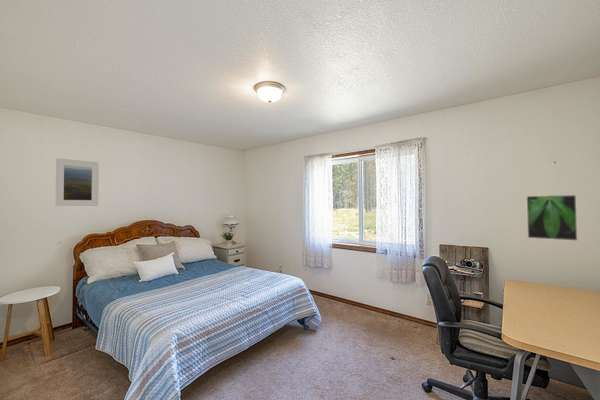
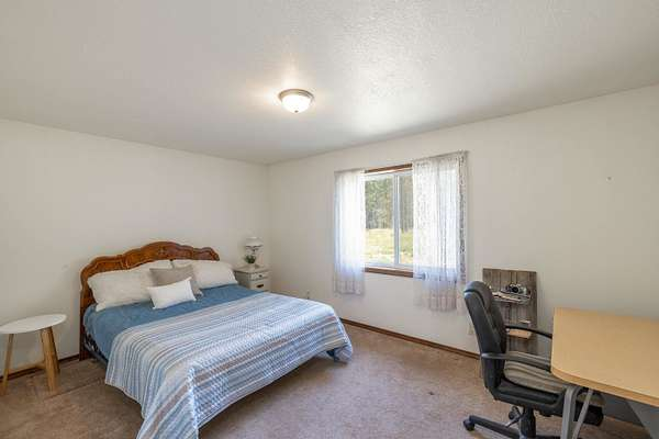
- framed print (550, 217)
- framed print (78, 183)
